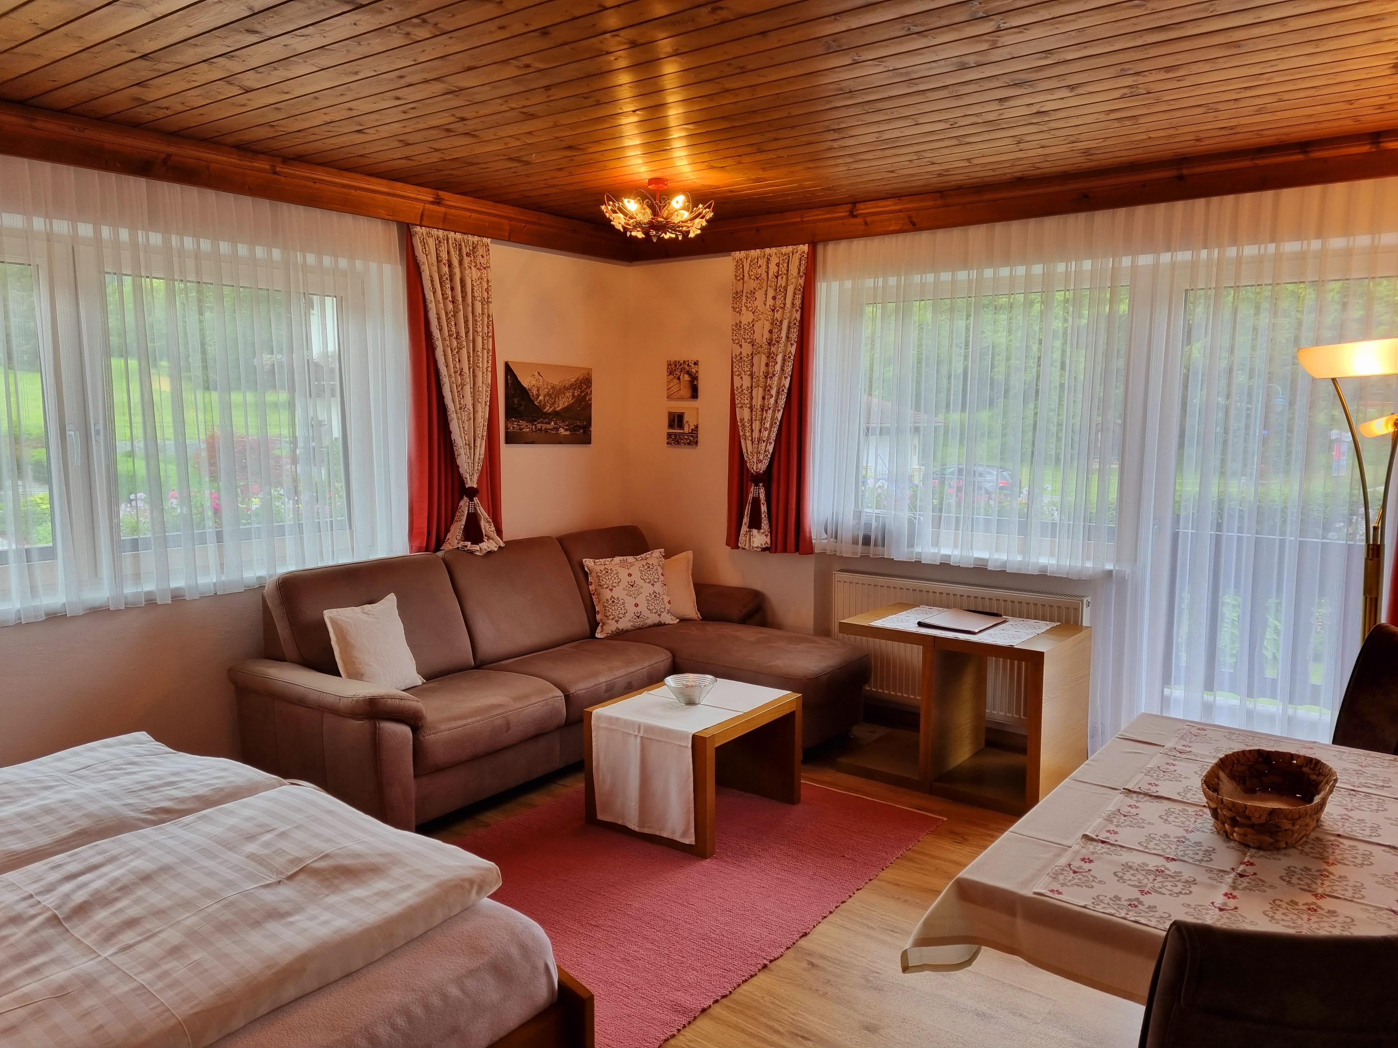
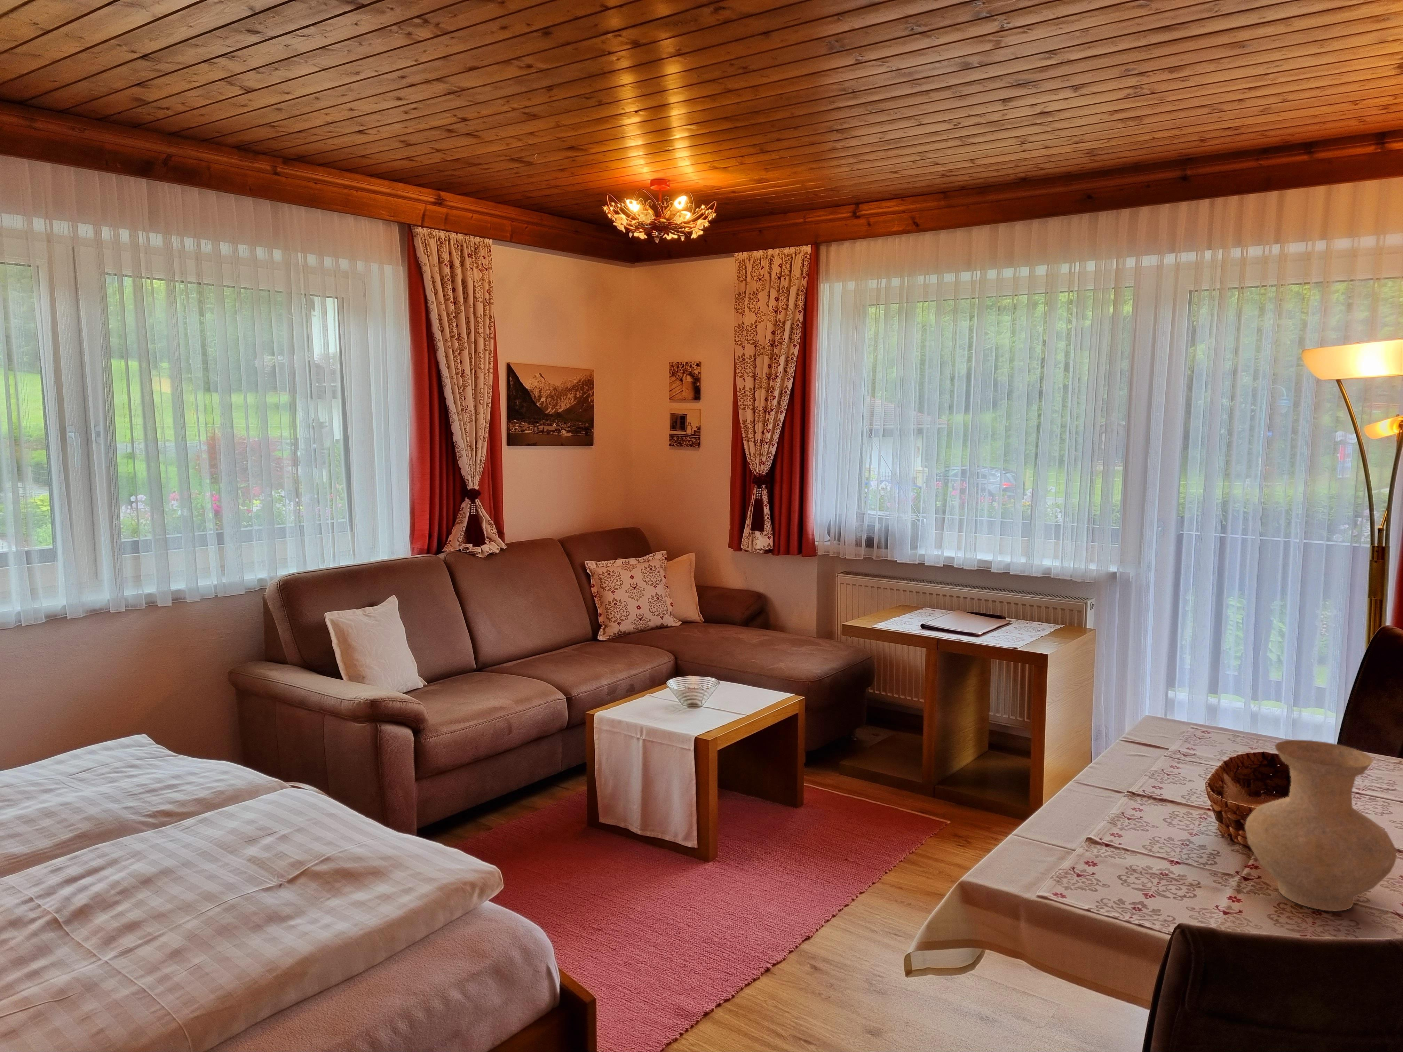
+ vase (1319, 824)
